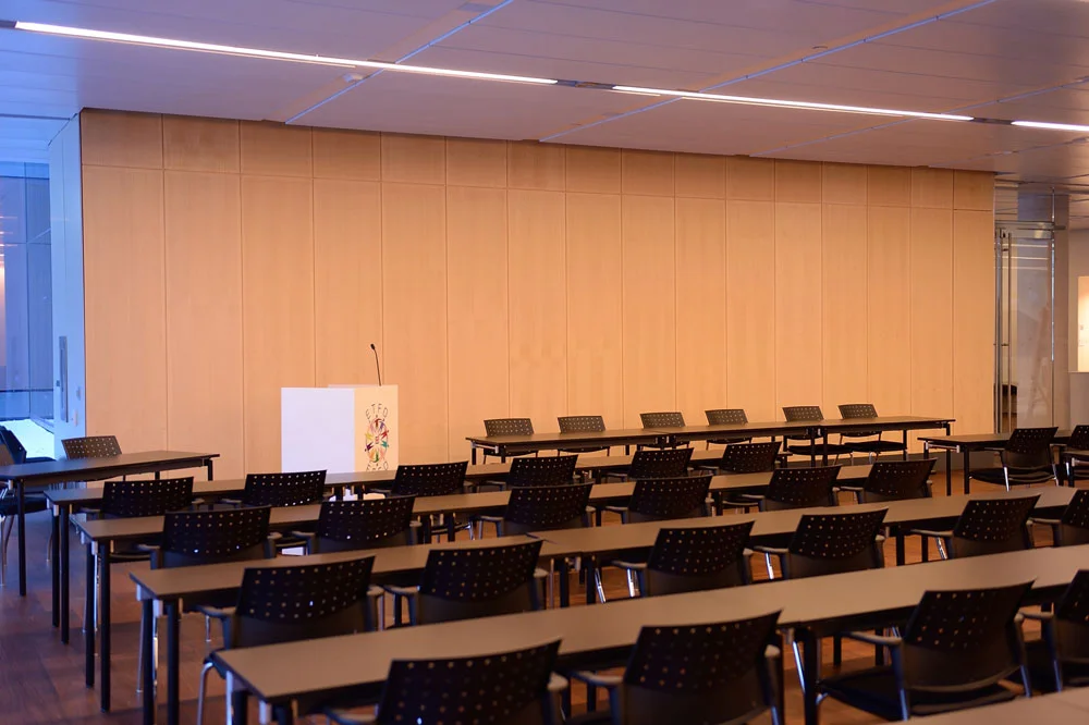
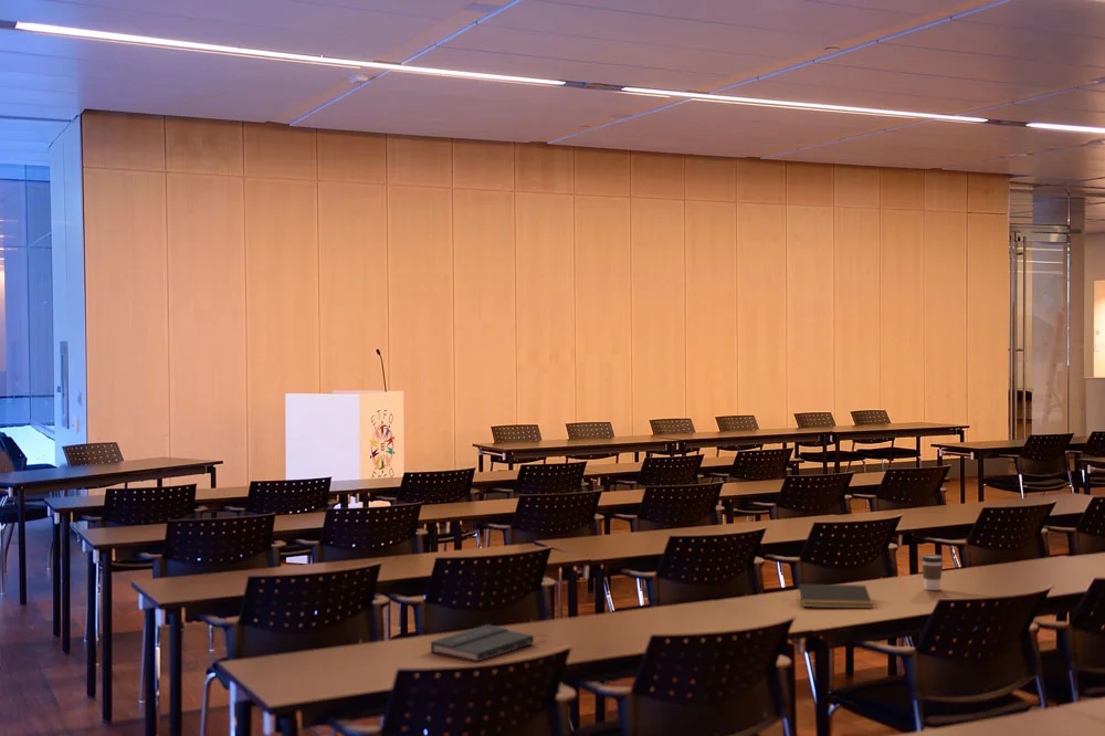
+ book (493, 639)
+ coffee cup (932, 572)
+ notepad (834, 596)
